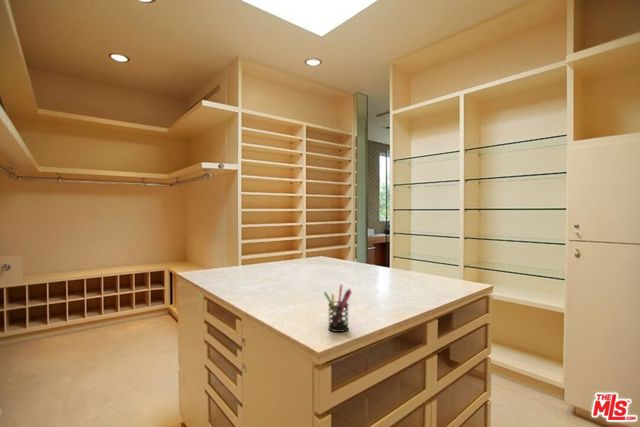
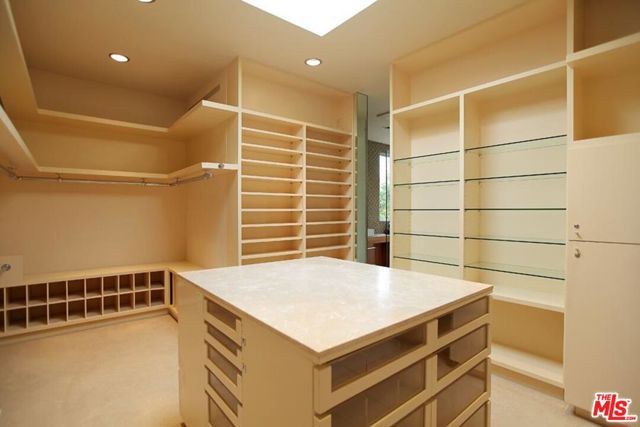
- pen holder (336, 306)
